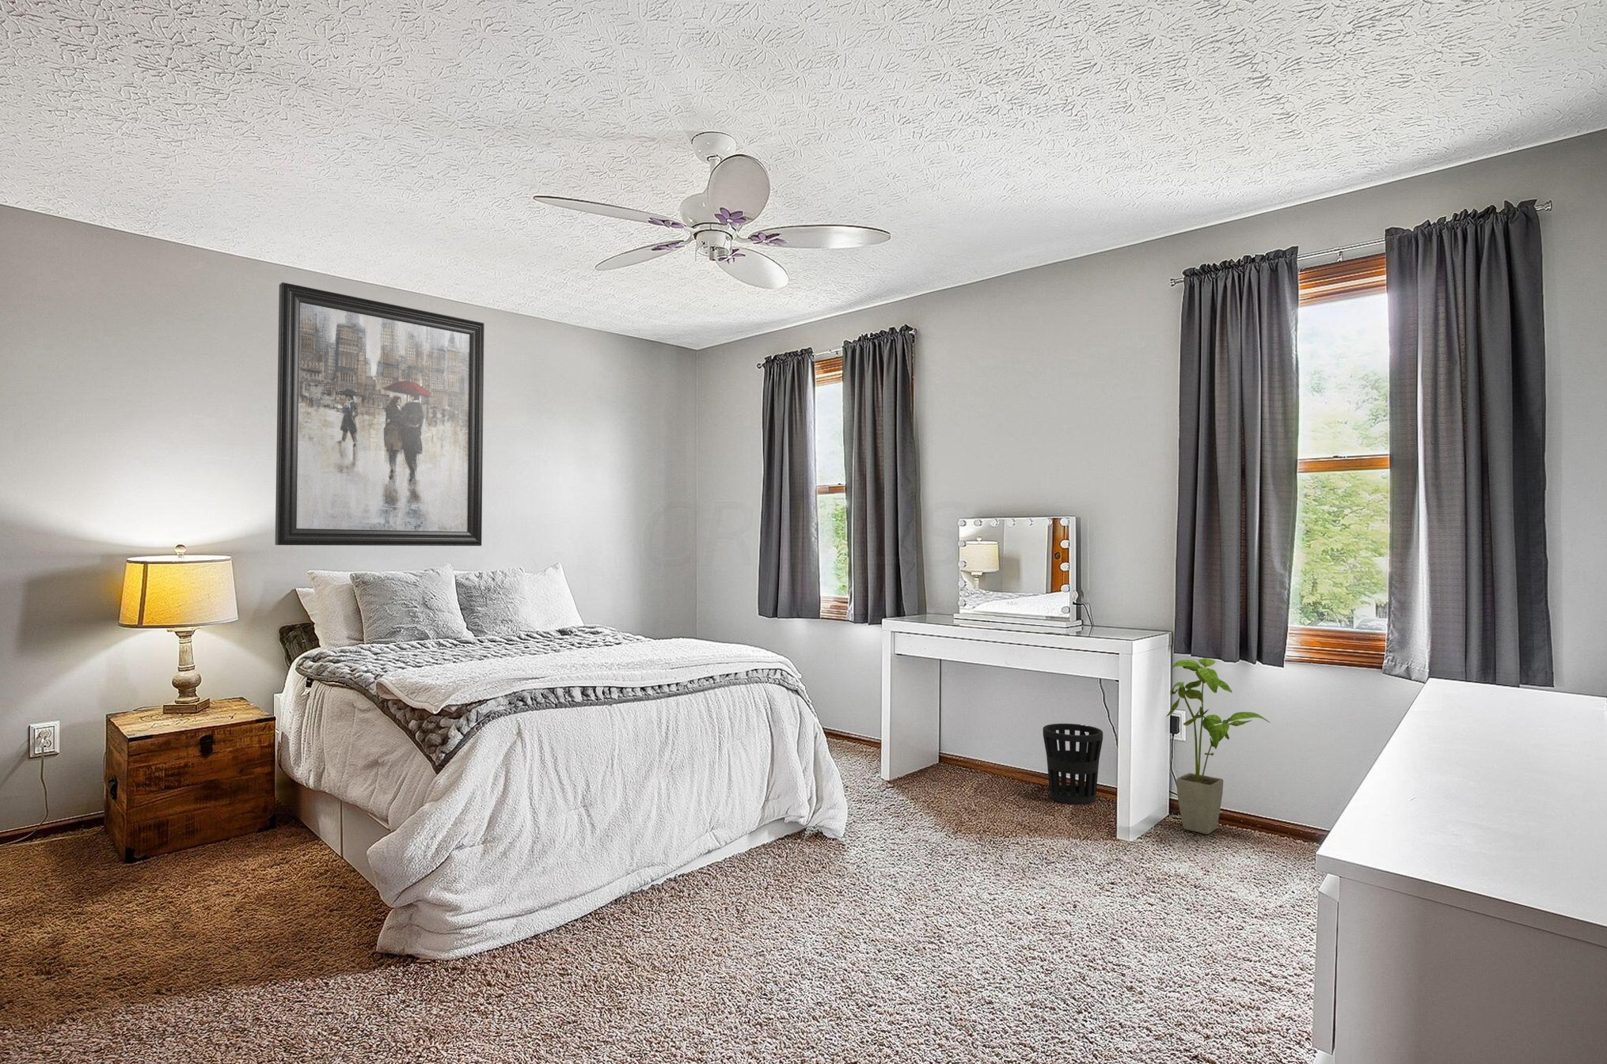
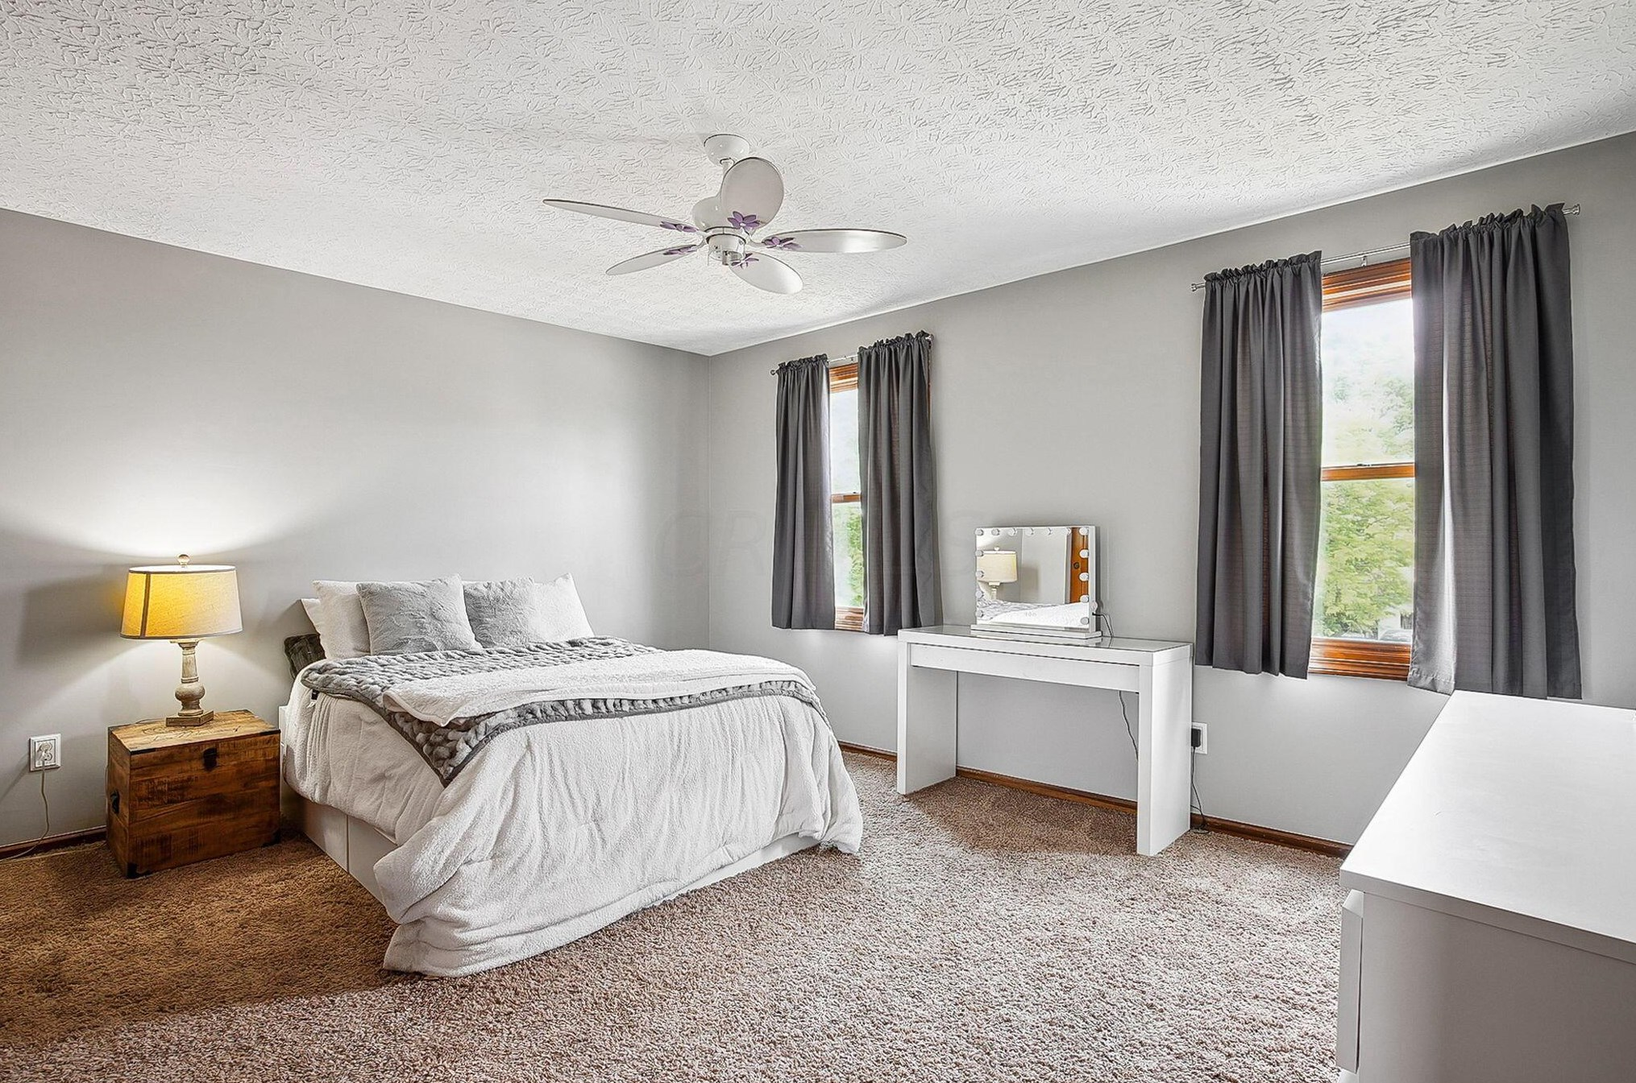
- house plant (1210, 746)
- wastebasket (1071, 764)
- wall art (388, 425)
